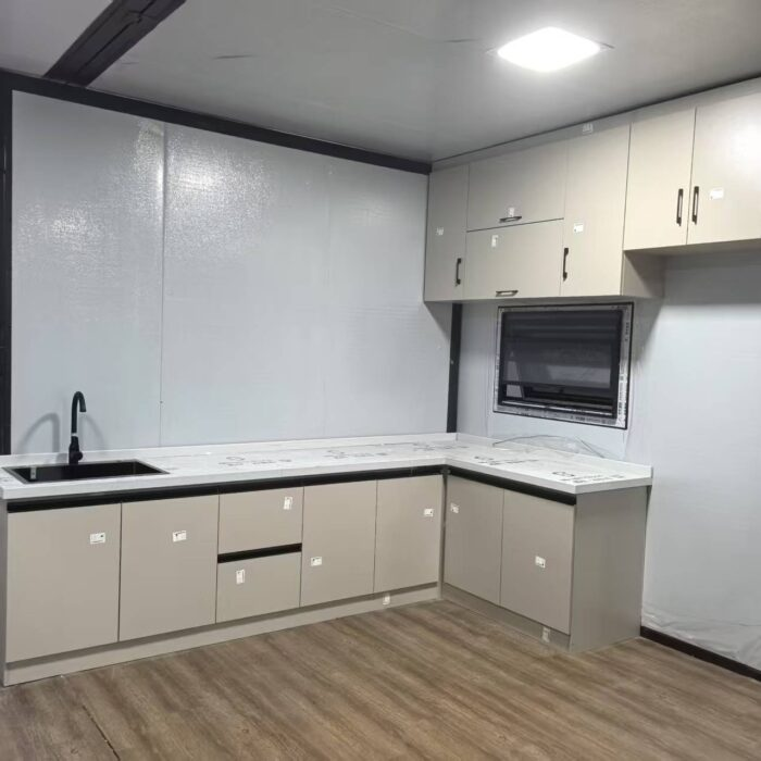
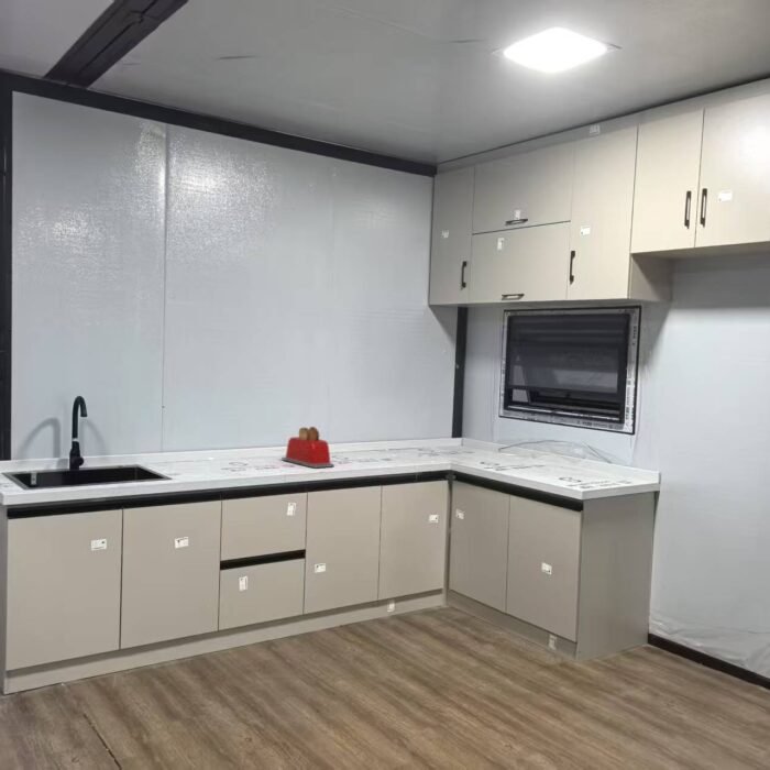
+ toaster (308, 444)
